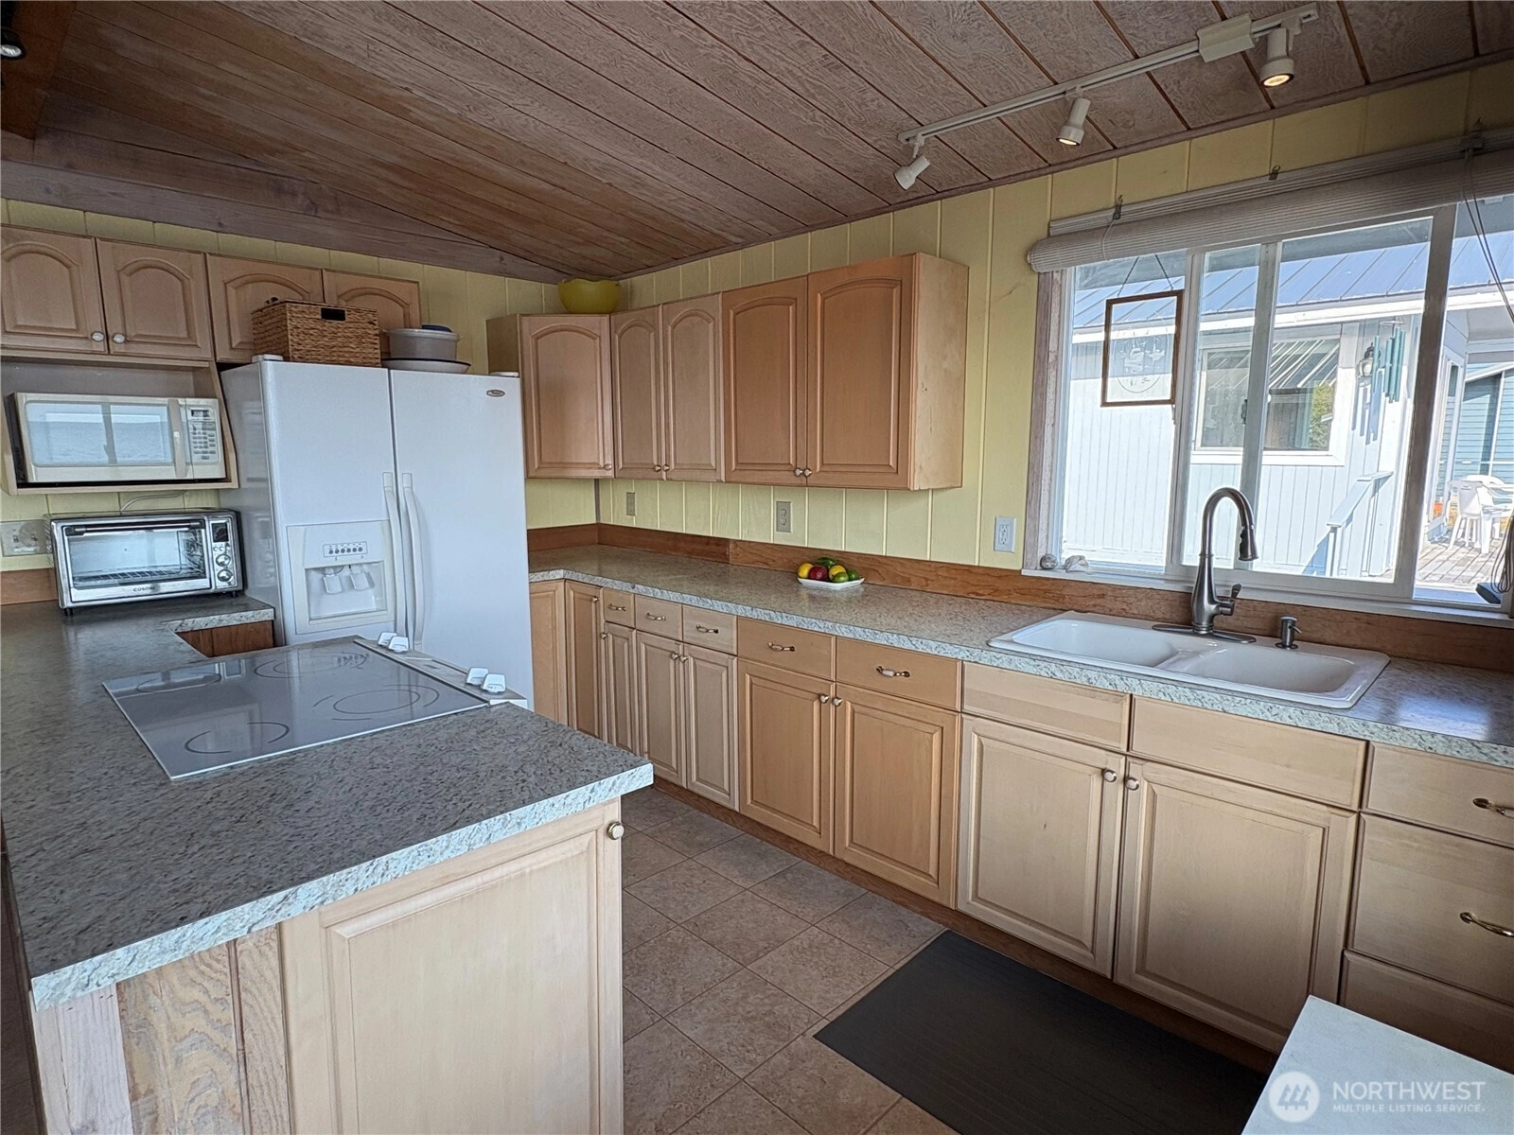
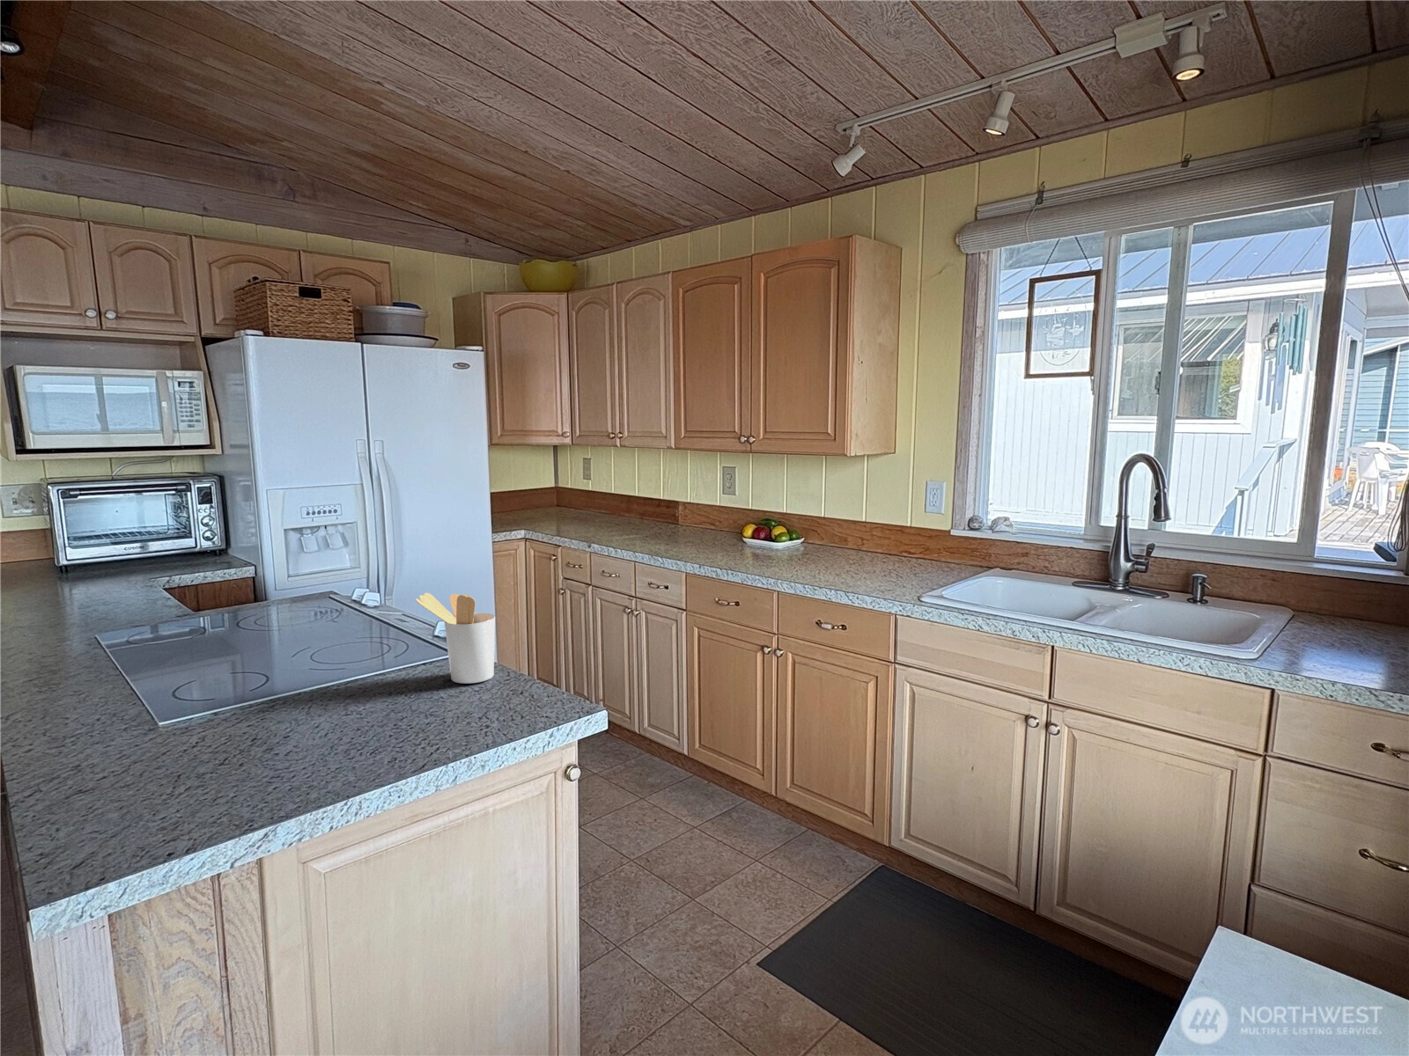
+ utensil holder (456, 633)
